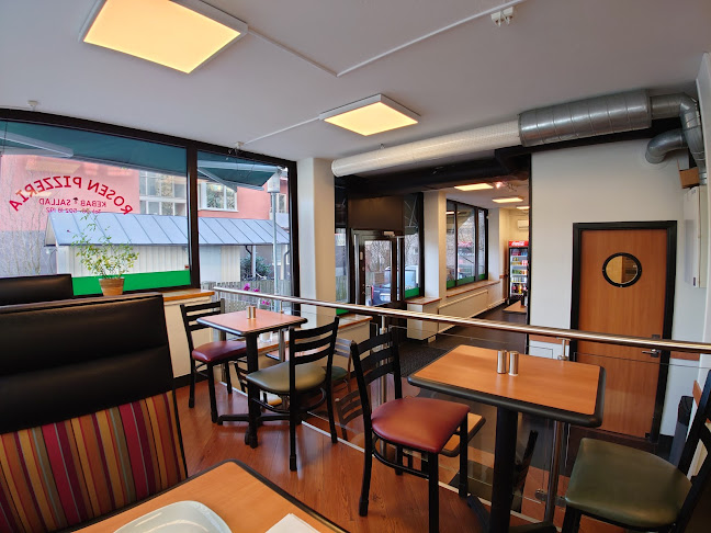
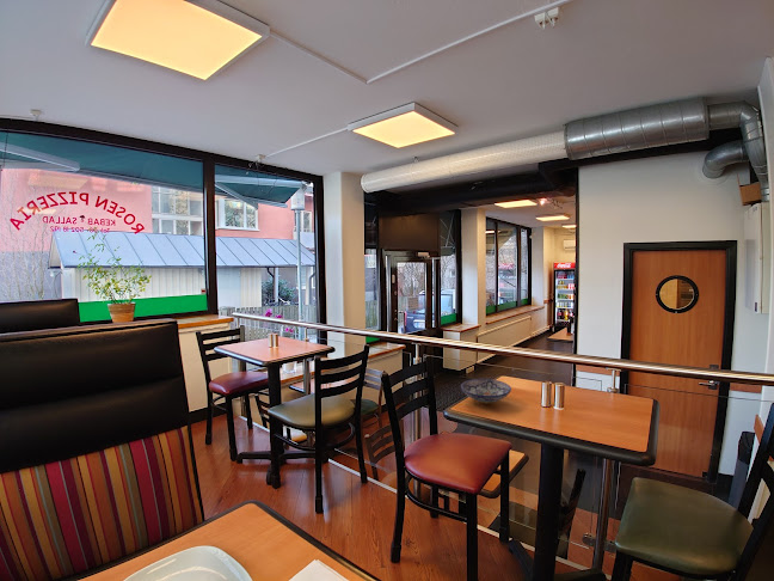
+ bowl (485, 393)
